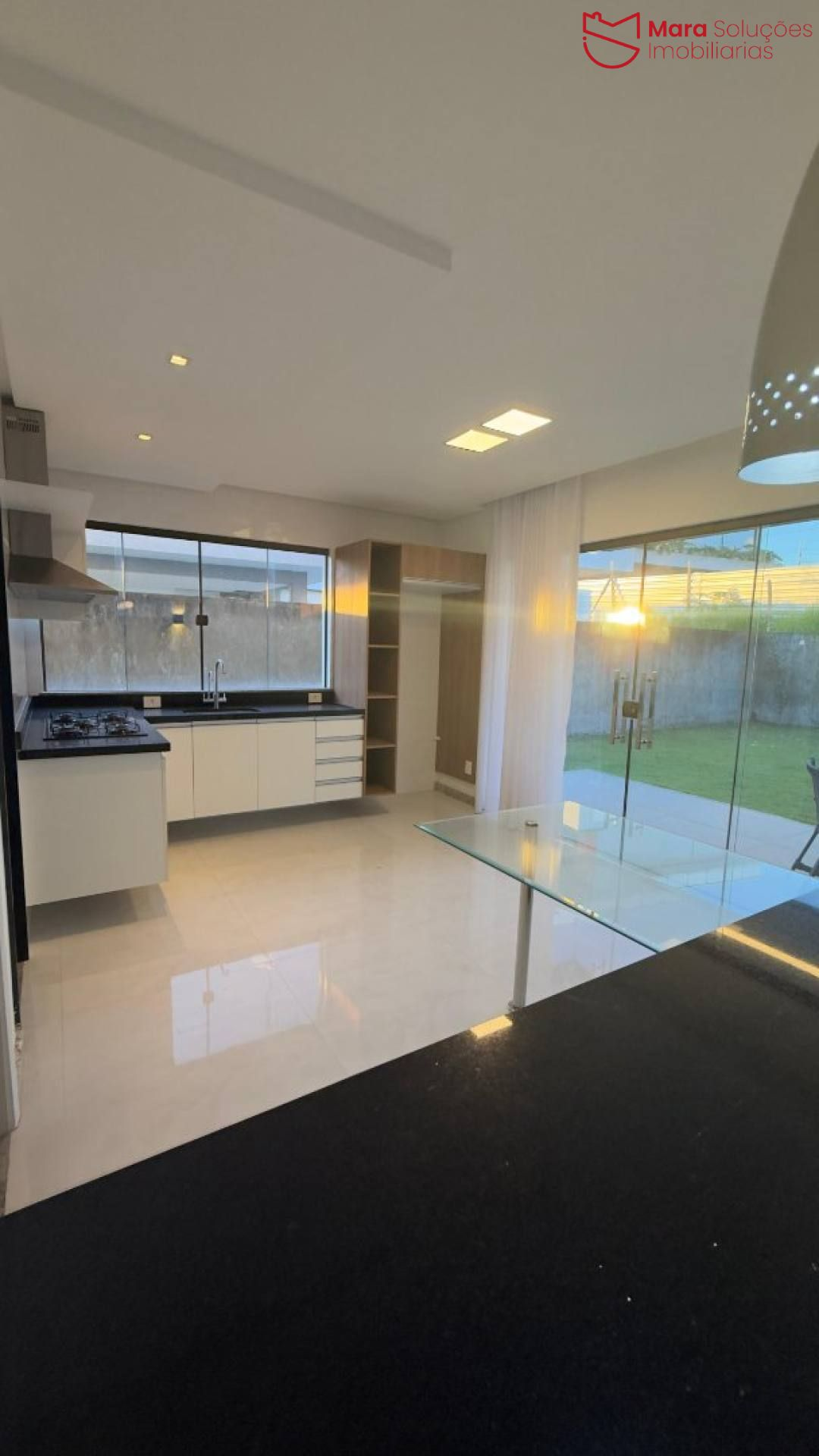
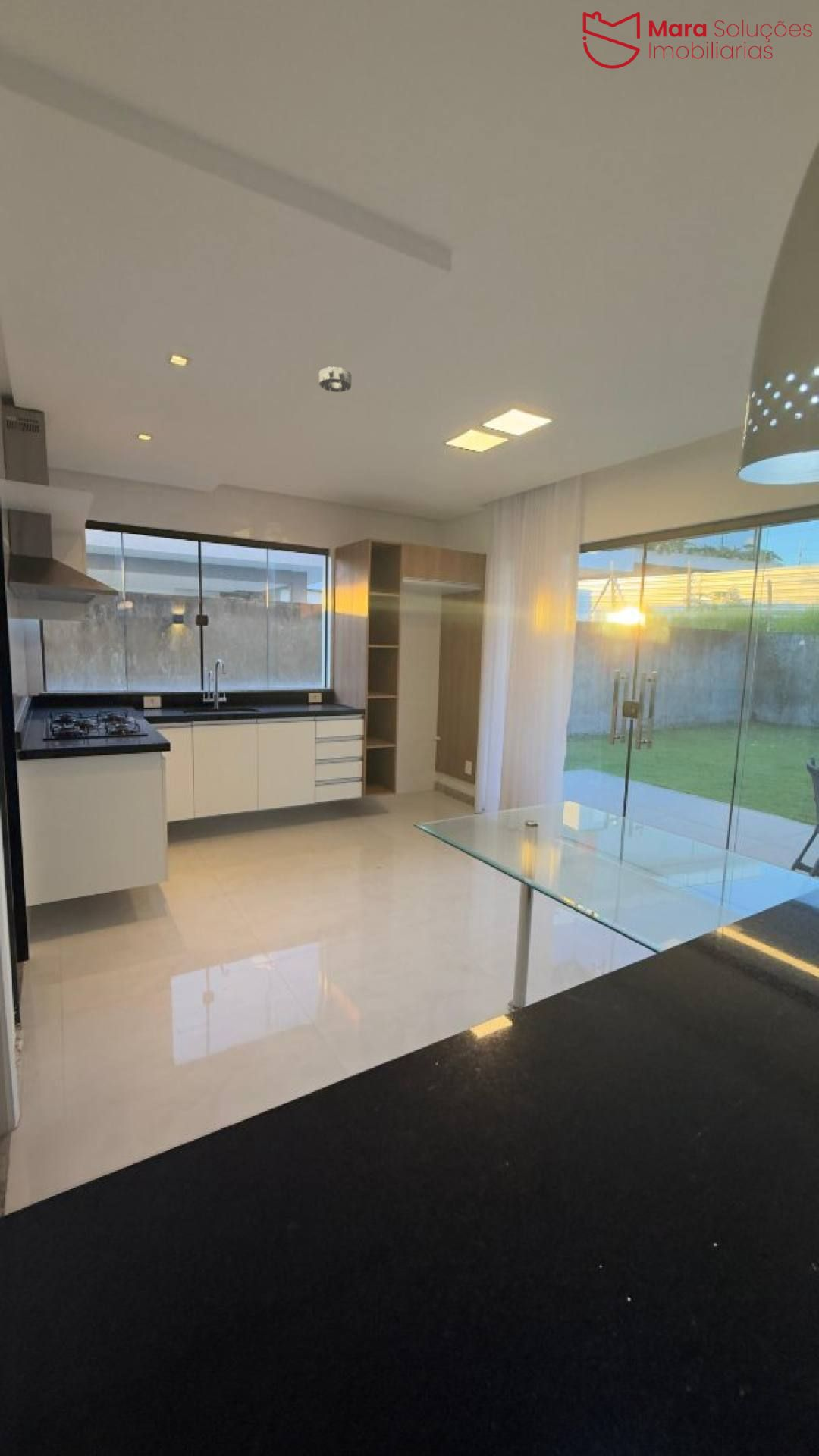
+ smoke detector (335, 378)
